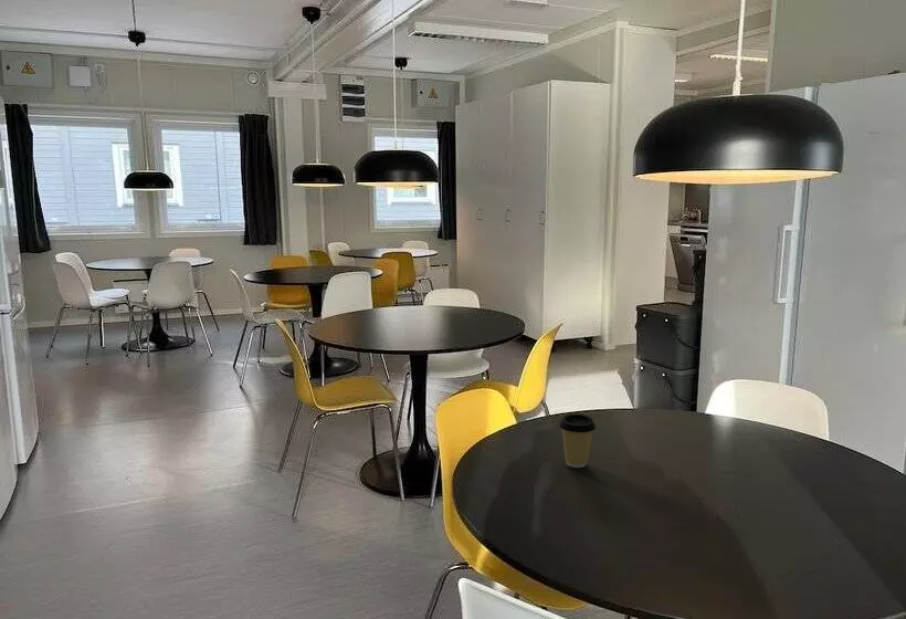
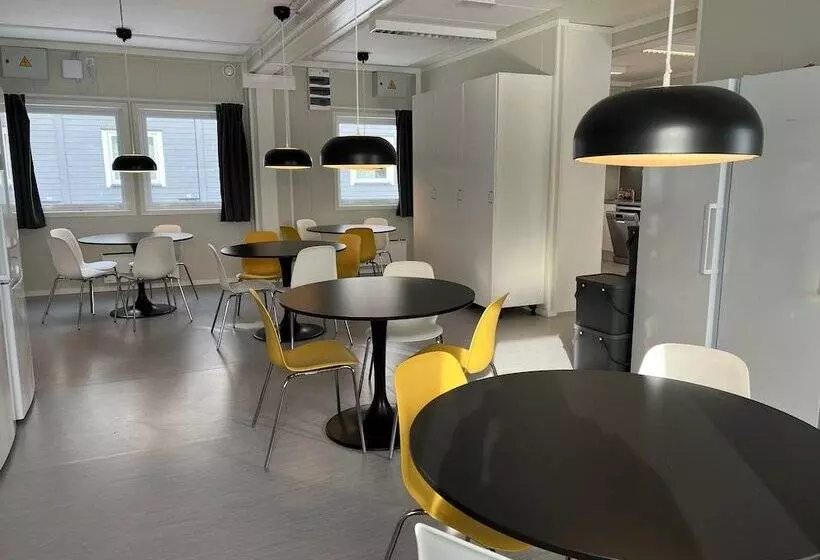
- coffee cup (577, 441)
